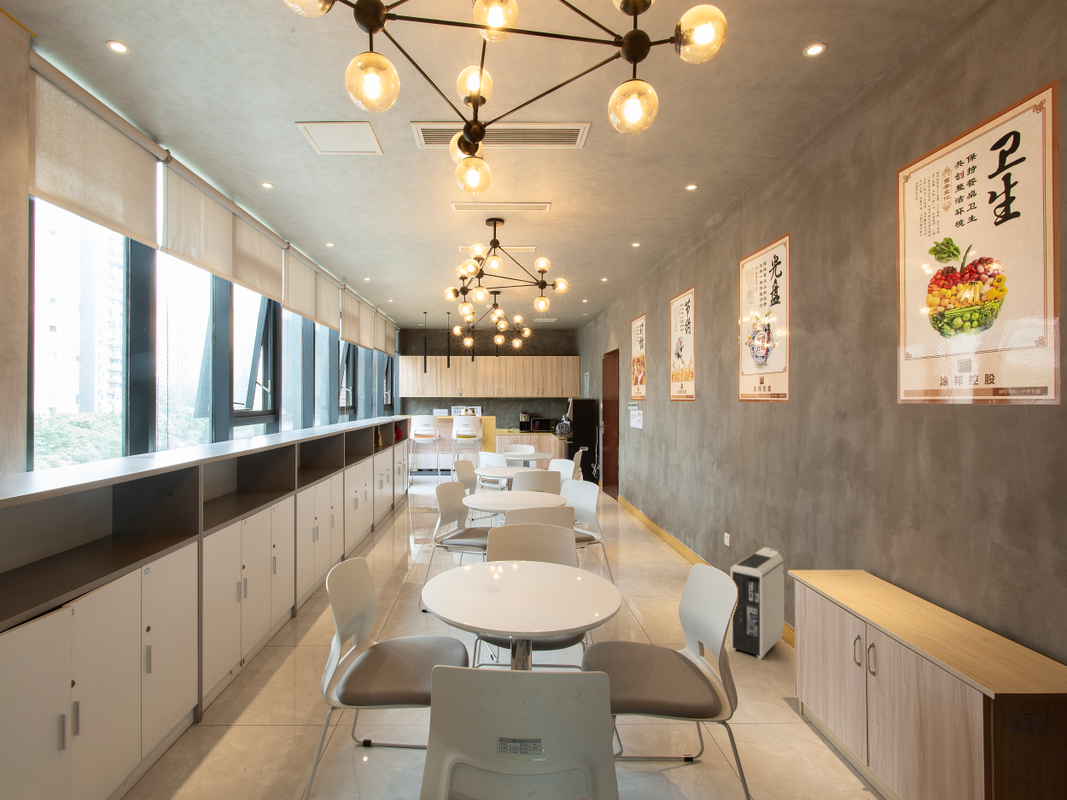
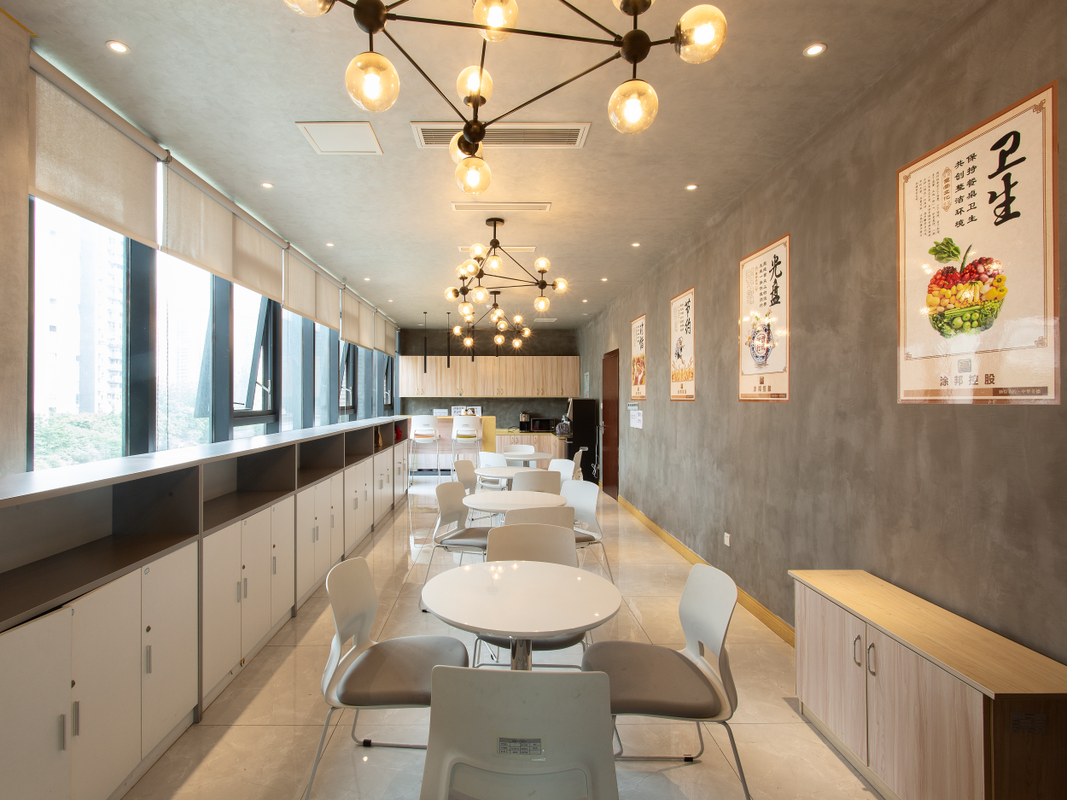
- air purifier (759, 599)
